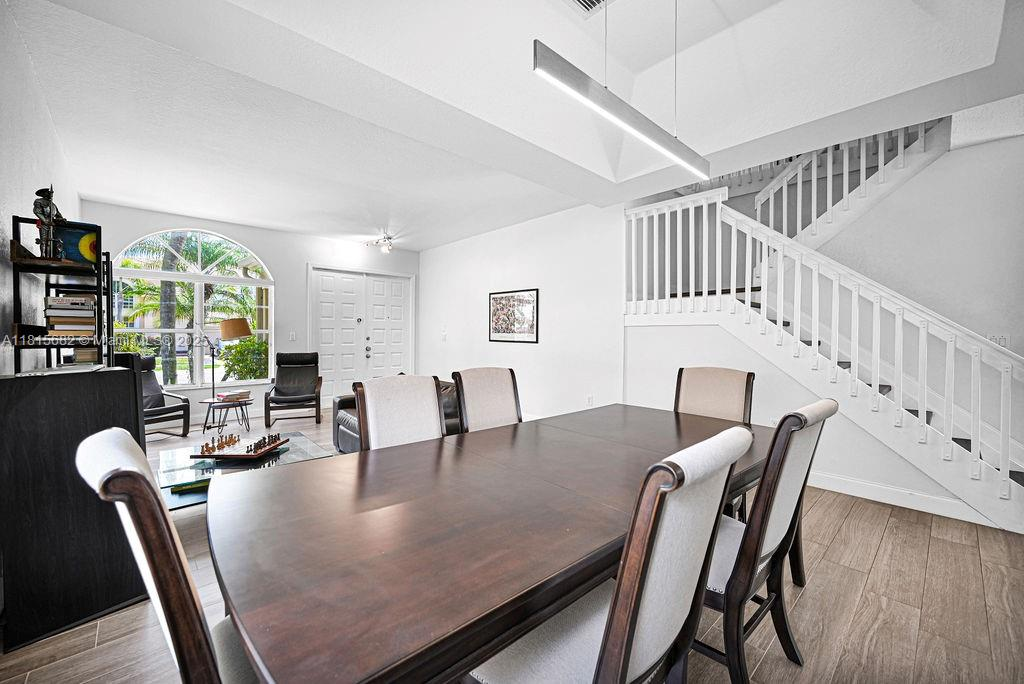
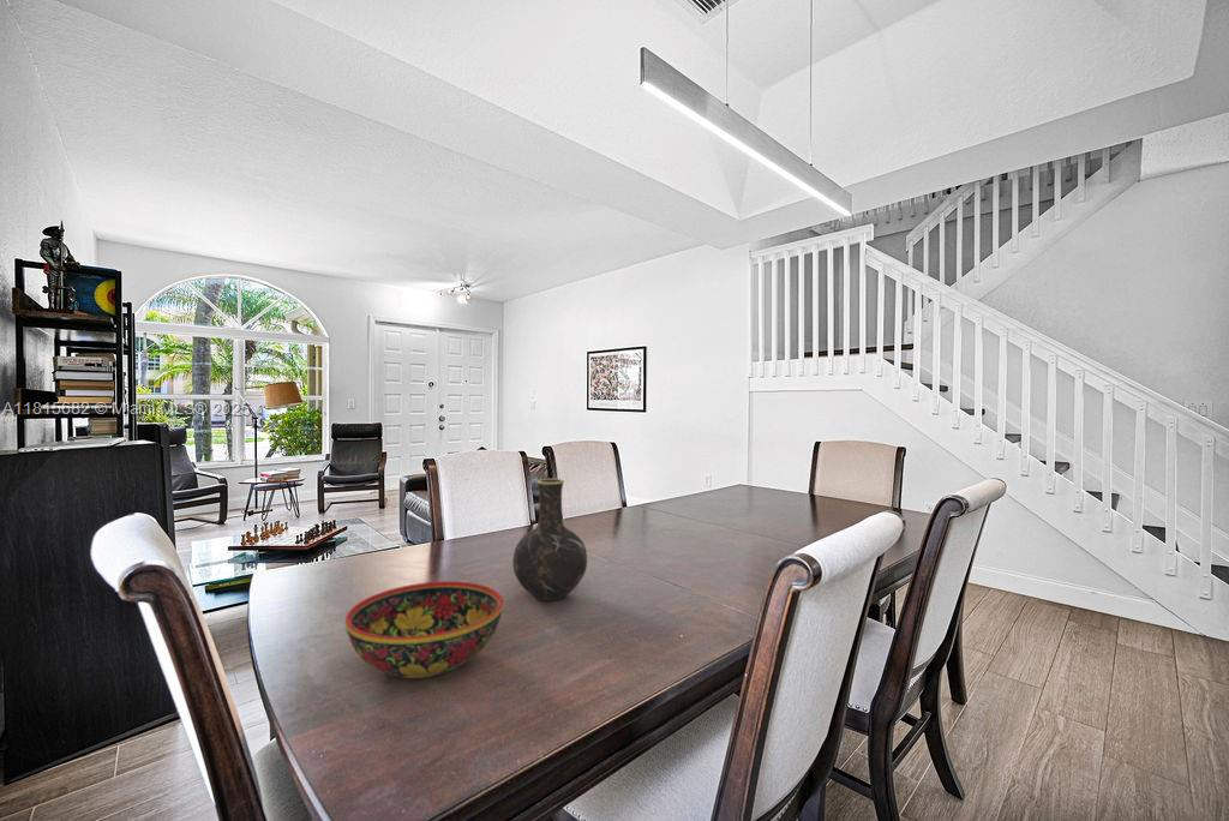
+ bowl (427, 633)
+ vase (550, 538)
